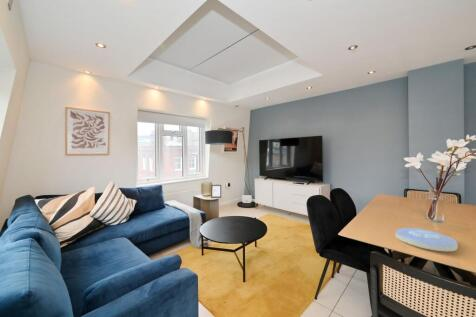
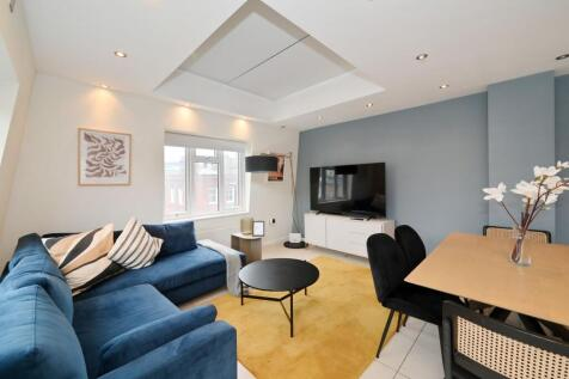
- plate (424, 237)
